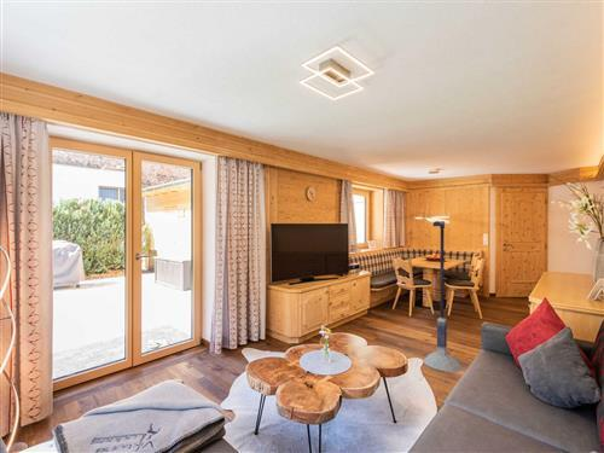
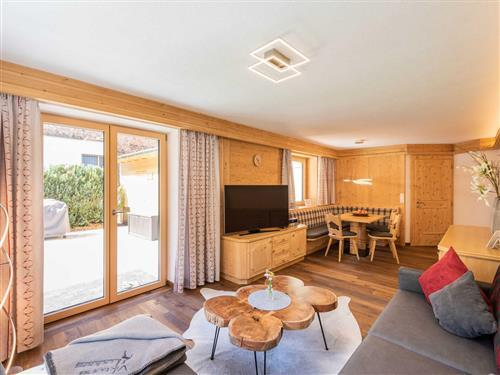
- floor lamp (441, 292)
